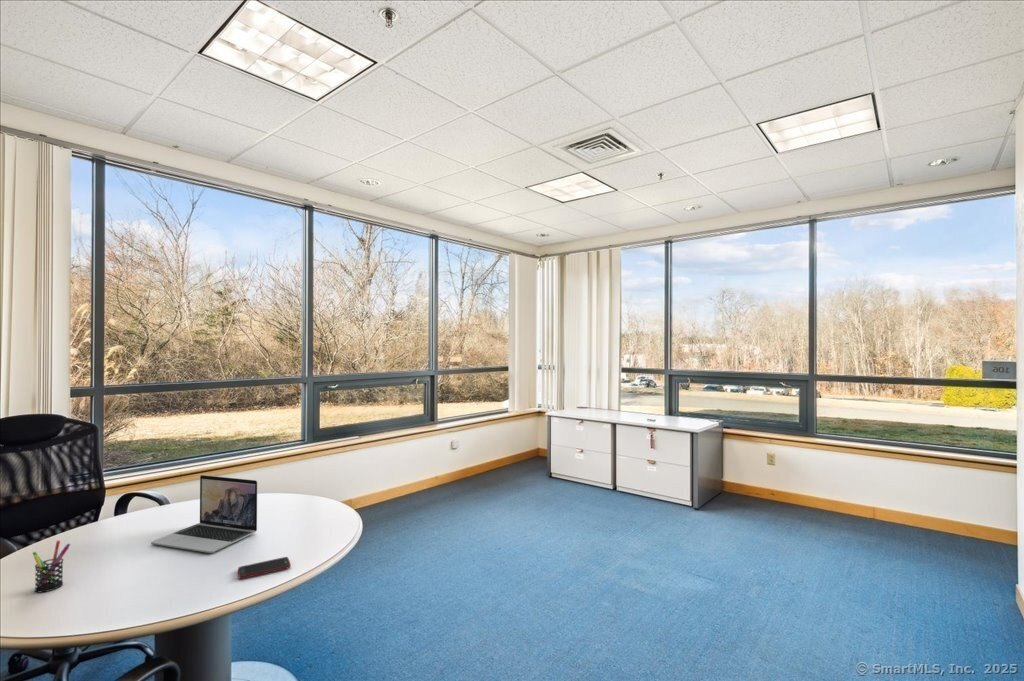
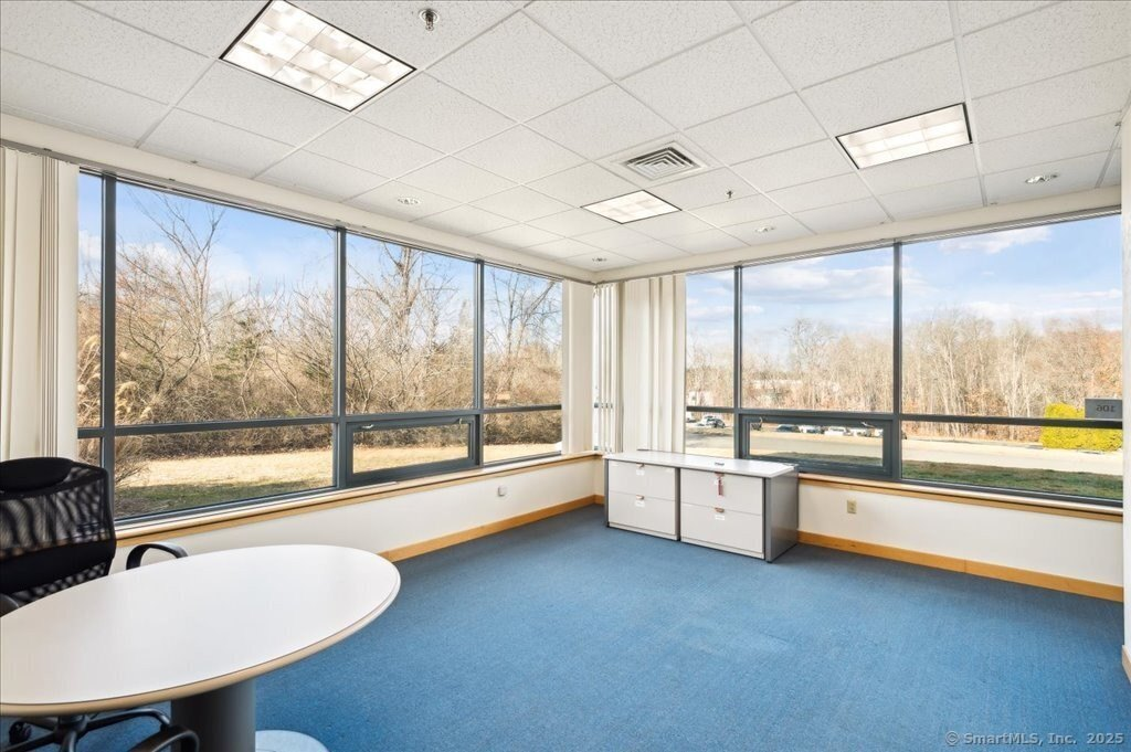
- cell phone (264, 567)
- laptop (205, 511)
- pen holder (47, 565)
